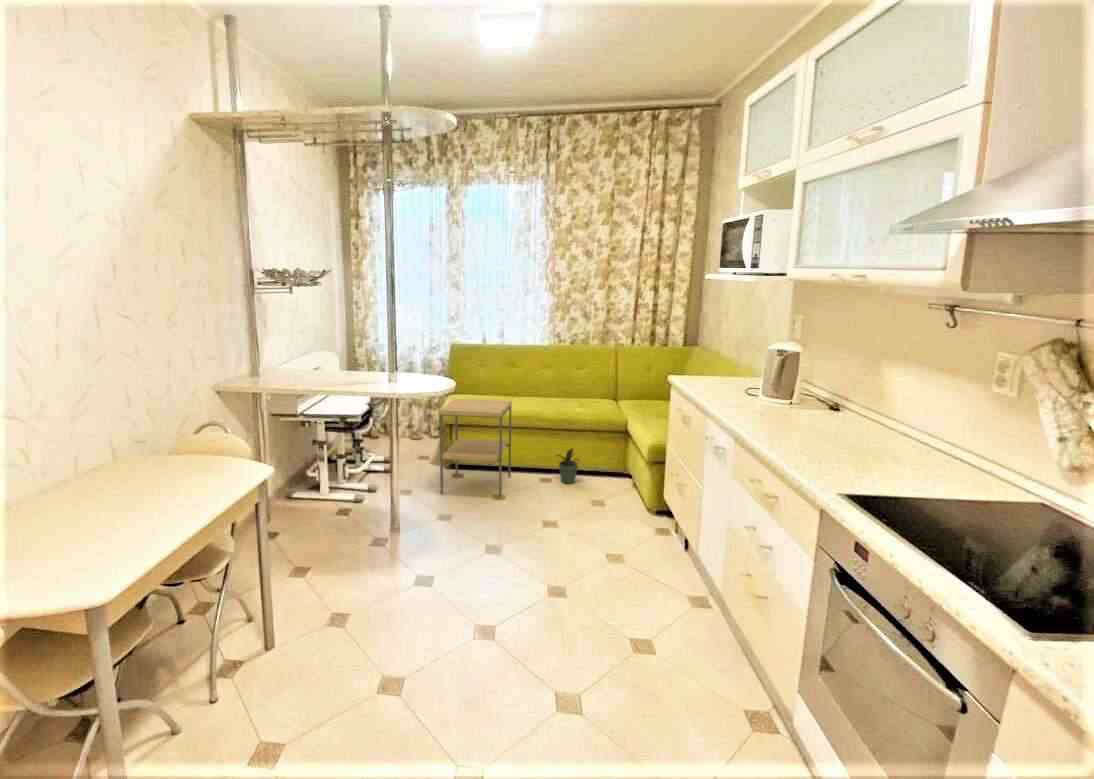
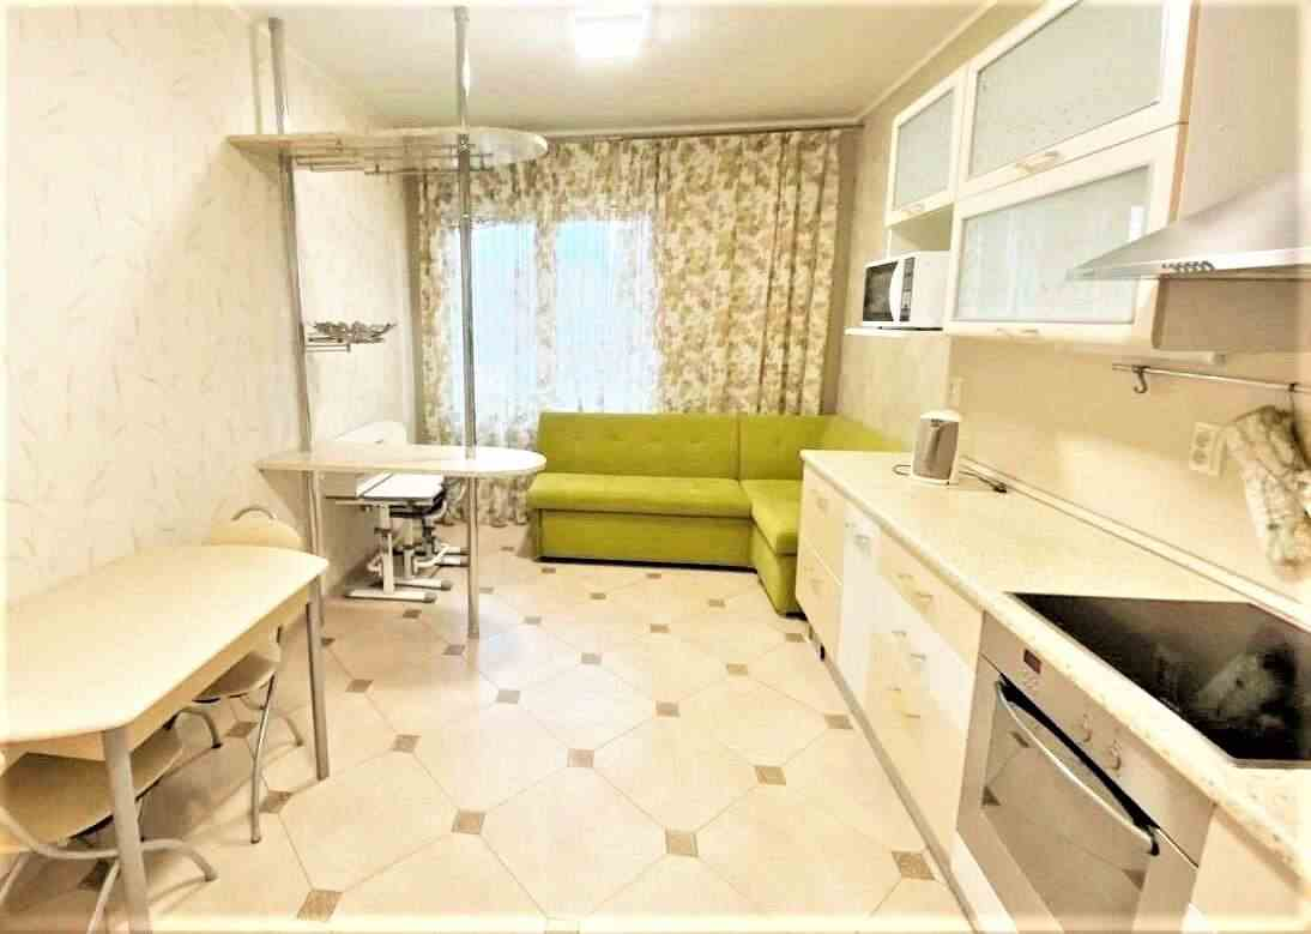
- side table (476, 446)
- potted plant (567, 464)
